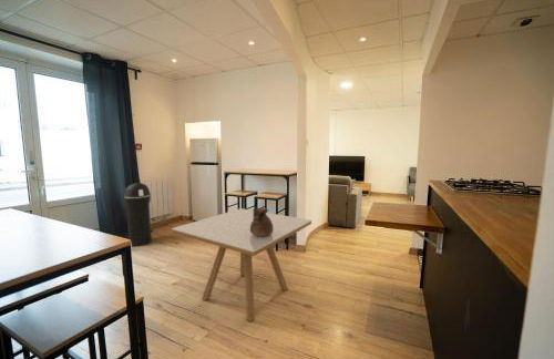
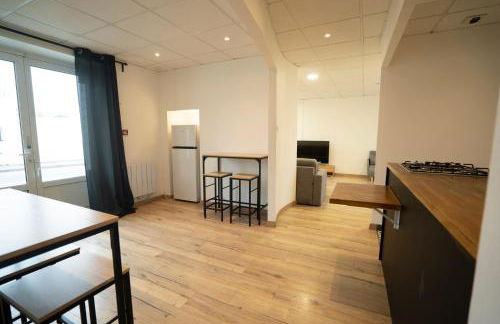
- dining table (246, 259)
- ceramic jug (259, 219)
- trash can (138, 213)
